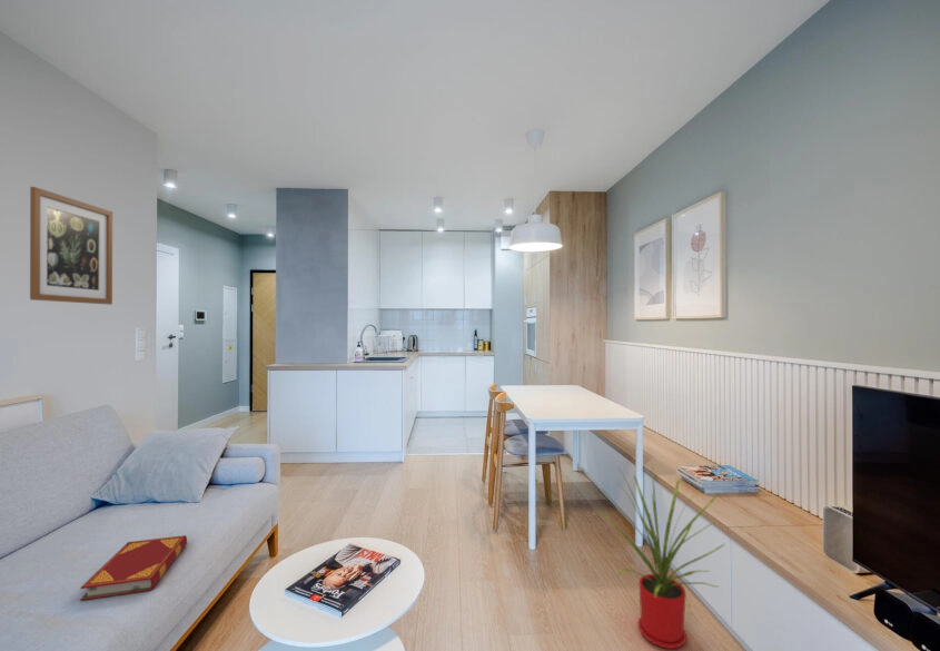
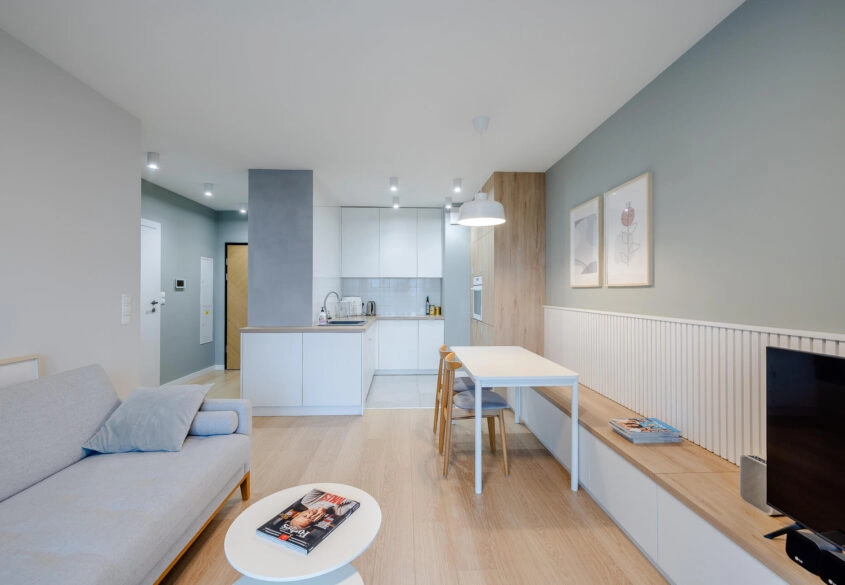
- house plant (664, 556)
- hardback book (139, 563)
- wall art (75, 250)
